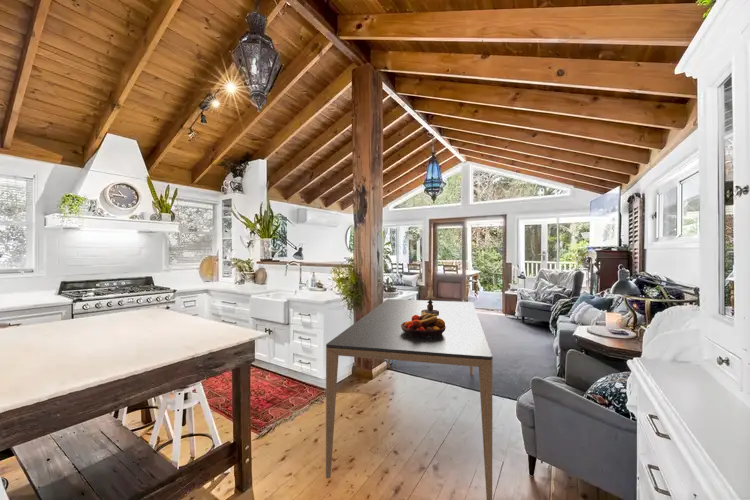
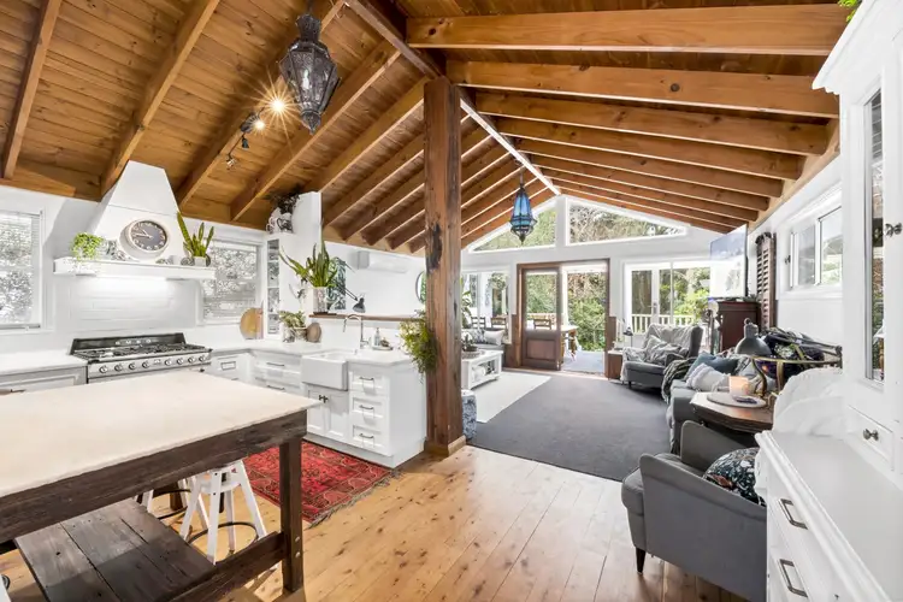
- fruit bowl (423, 322)
- dining table (420, 361)
- candlestick (430, 301)
